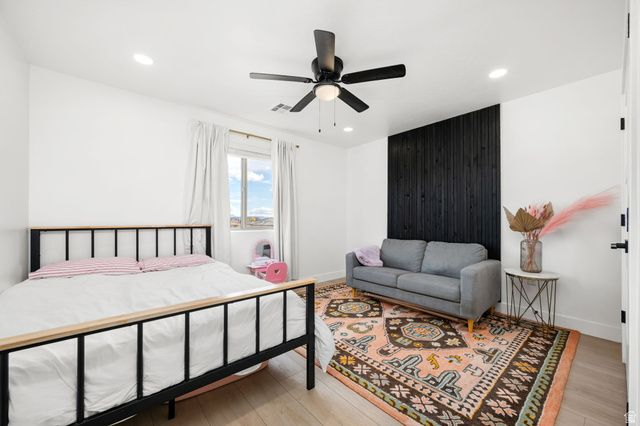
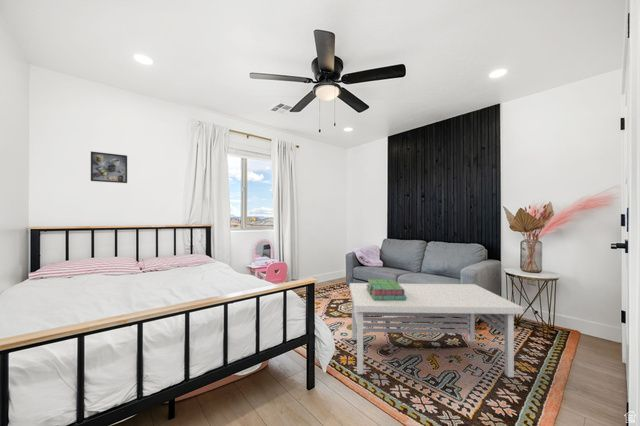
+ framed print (109, 167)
+ coffee table (423, 324)
+ stack of books (384, 288)
